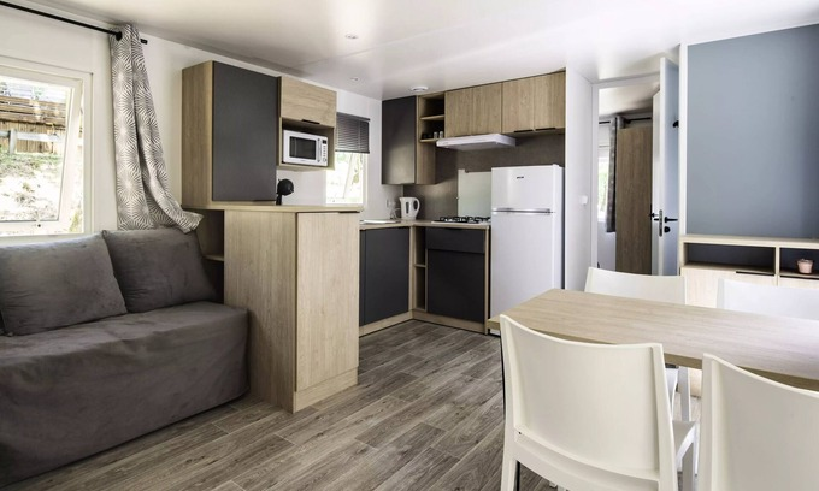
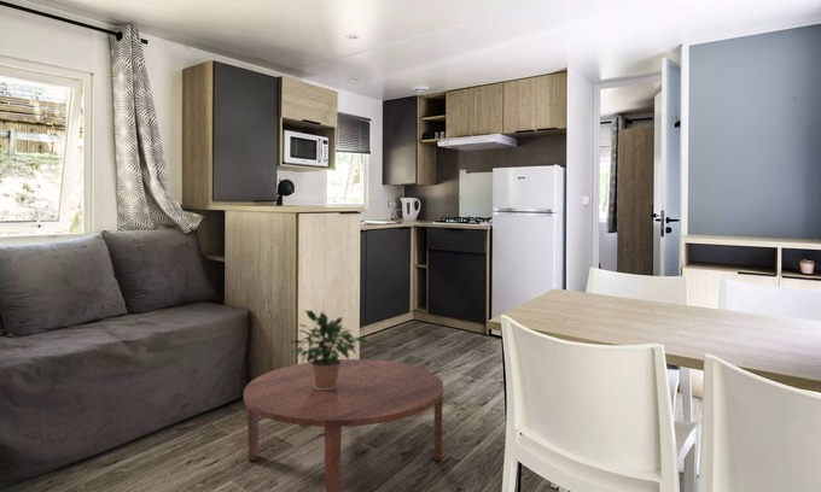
+ coffee table (345, 420)
+ potted plant (331, 348)
